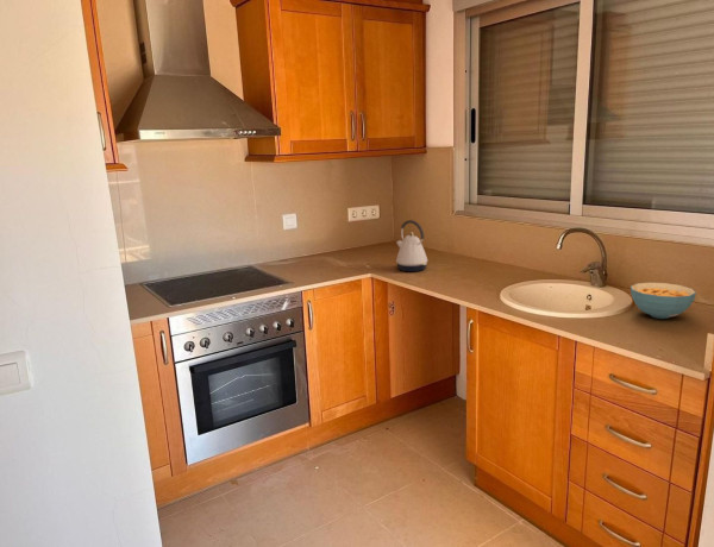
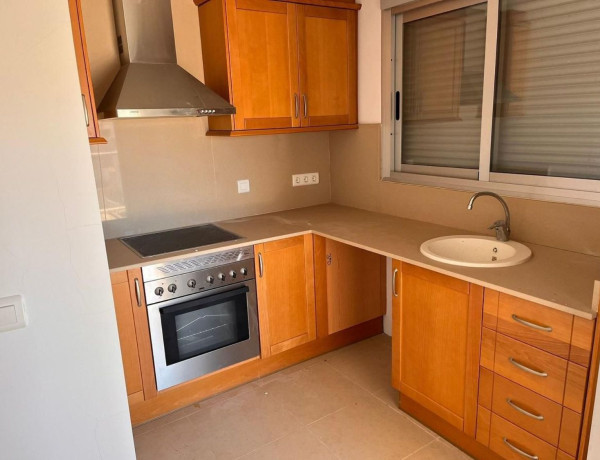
- cereal bowl (660, 302)
- kettle (411, 244)
